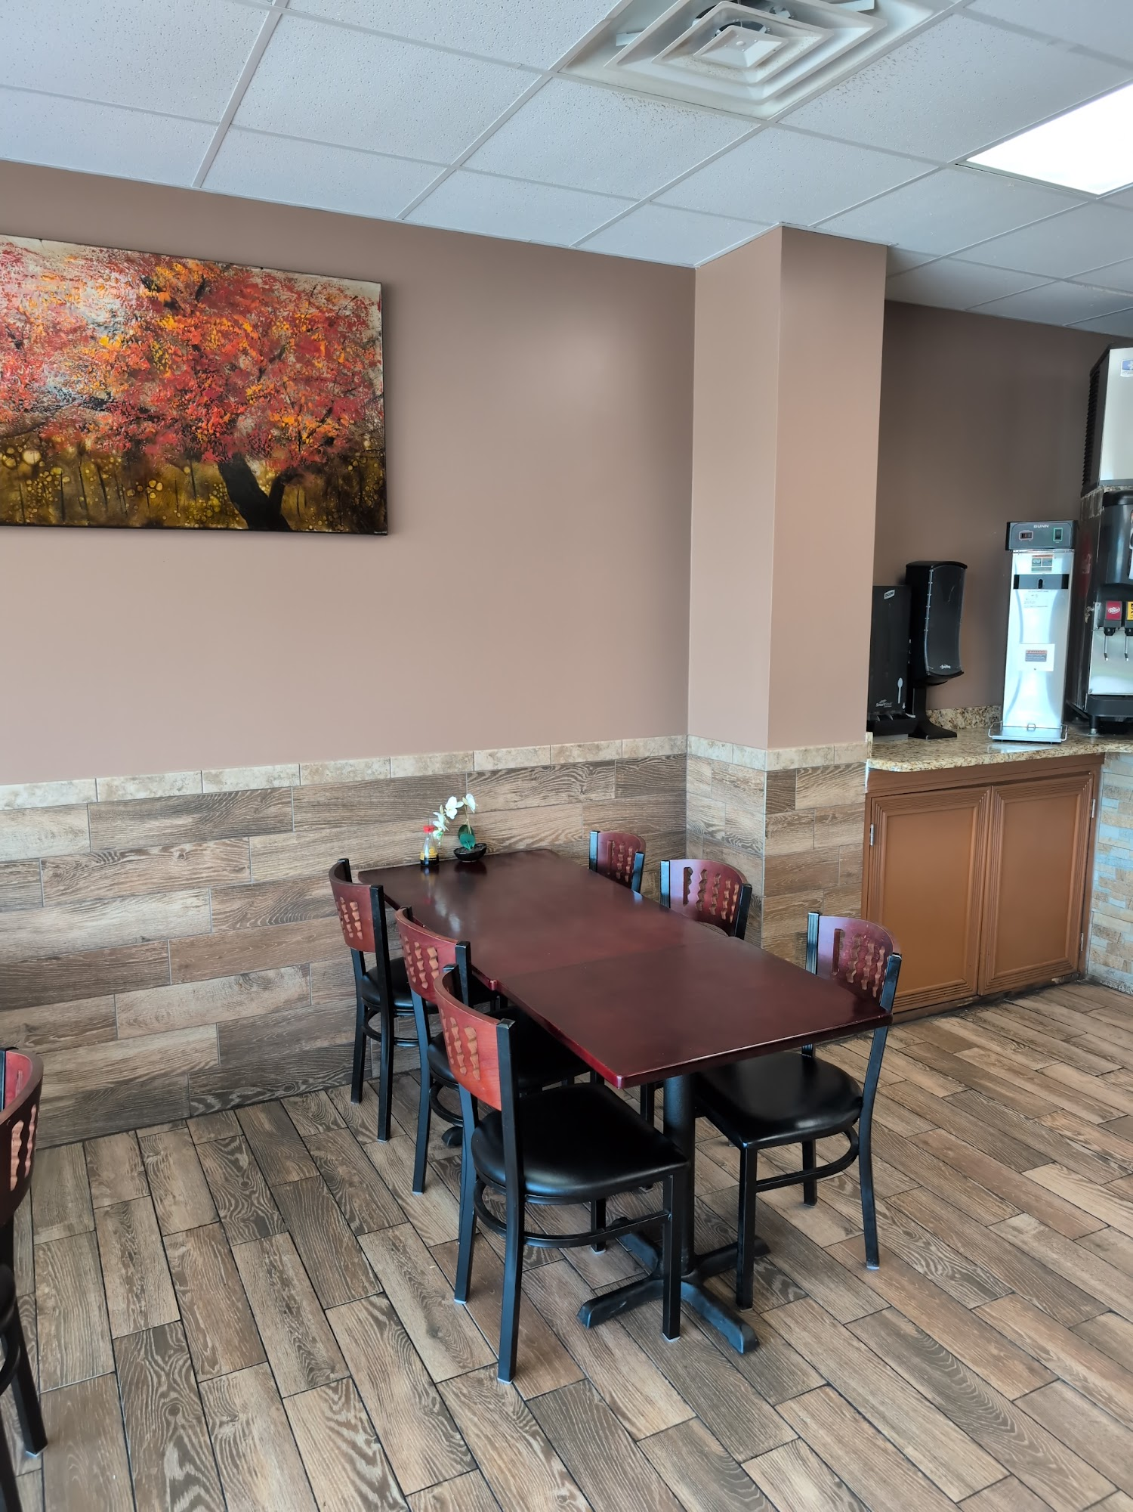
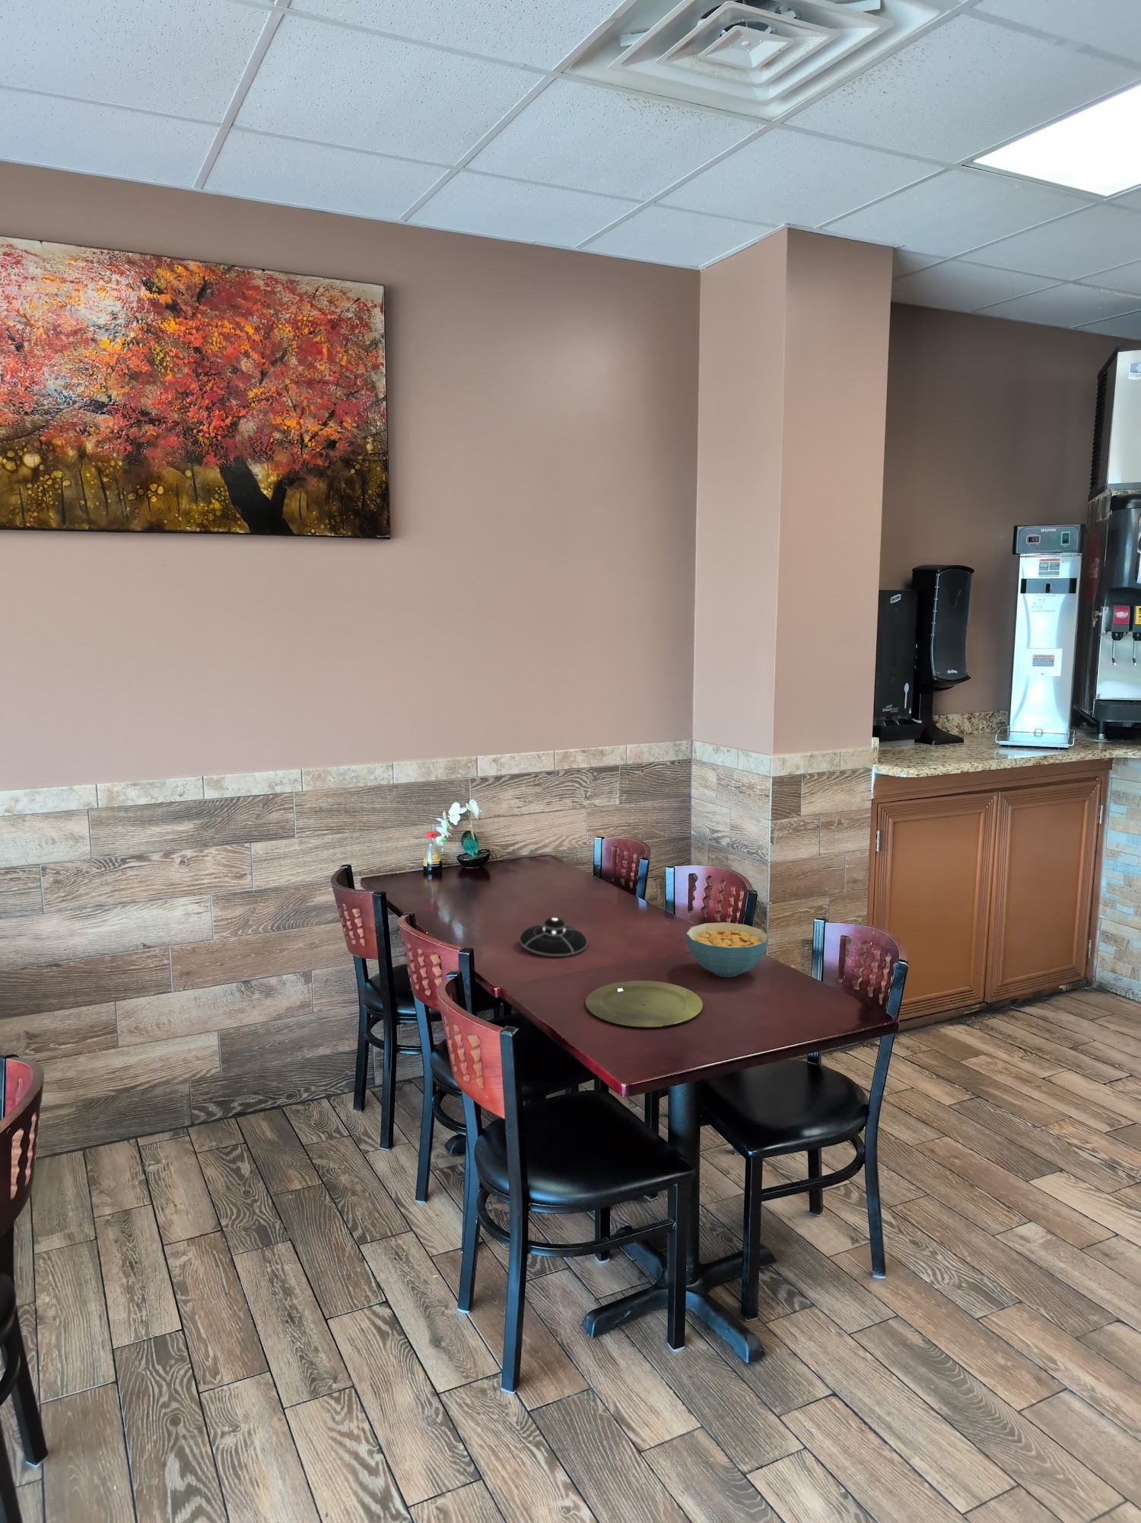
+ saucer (553, 932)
+ cereal bowl (726, 953)
+ plate (644, 1003)
